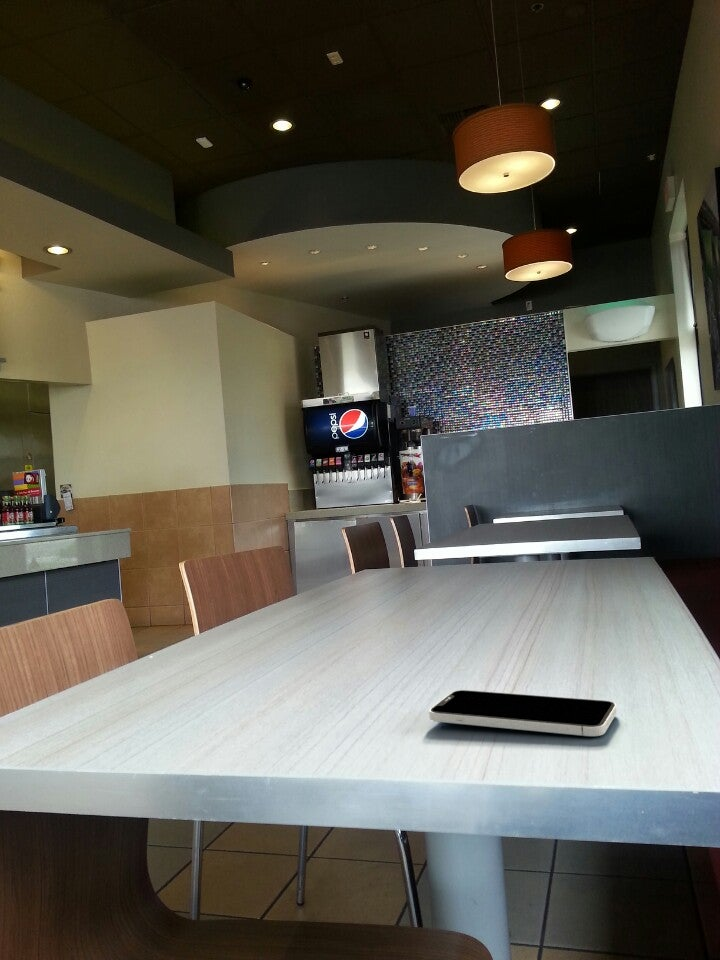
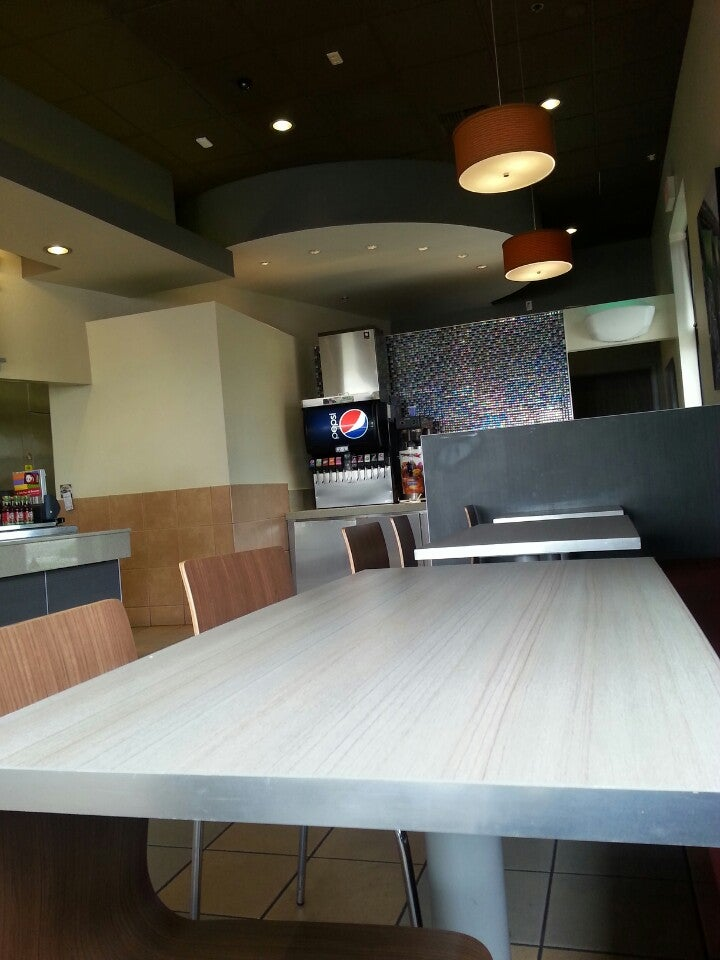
- smartphone (521, 711)
